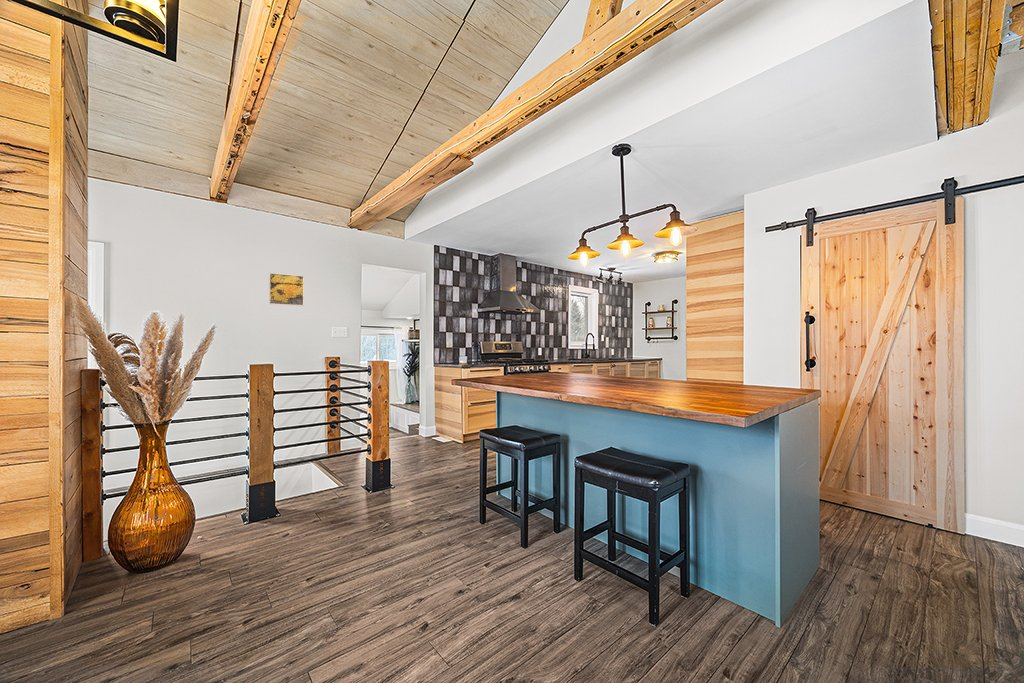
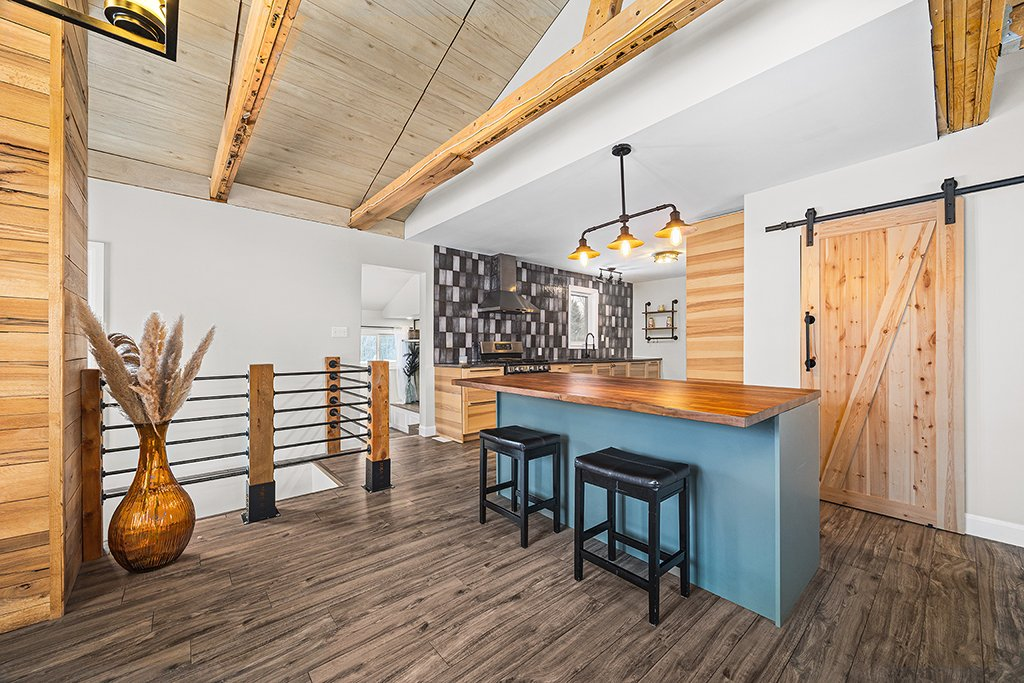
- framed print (286, 289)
